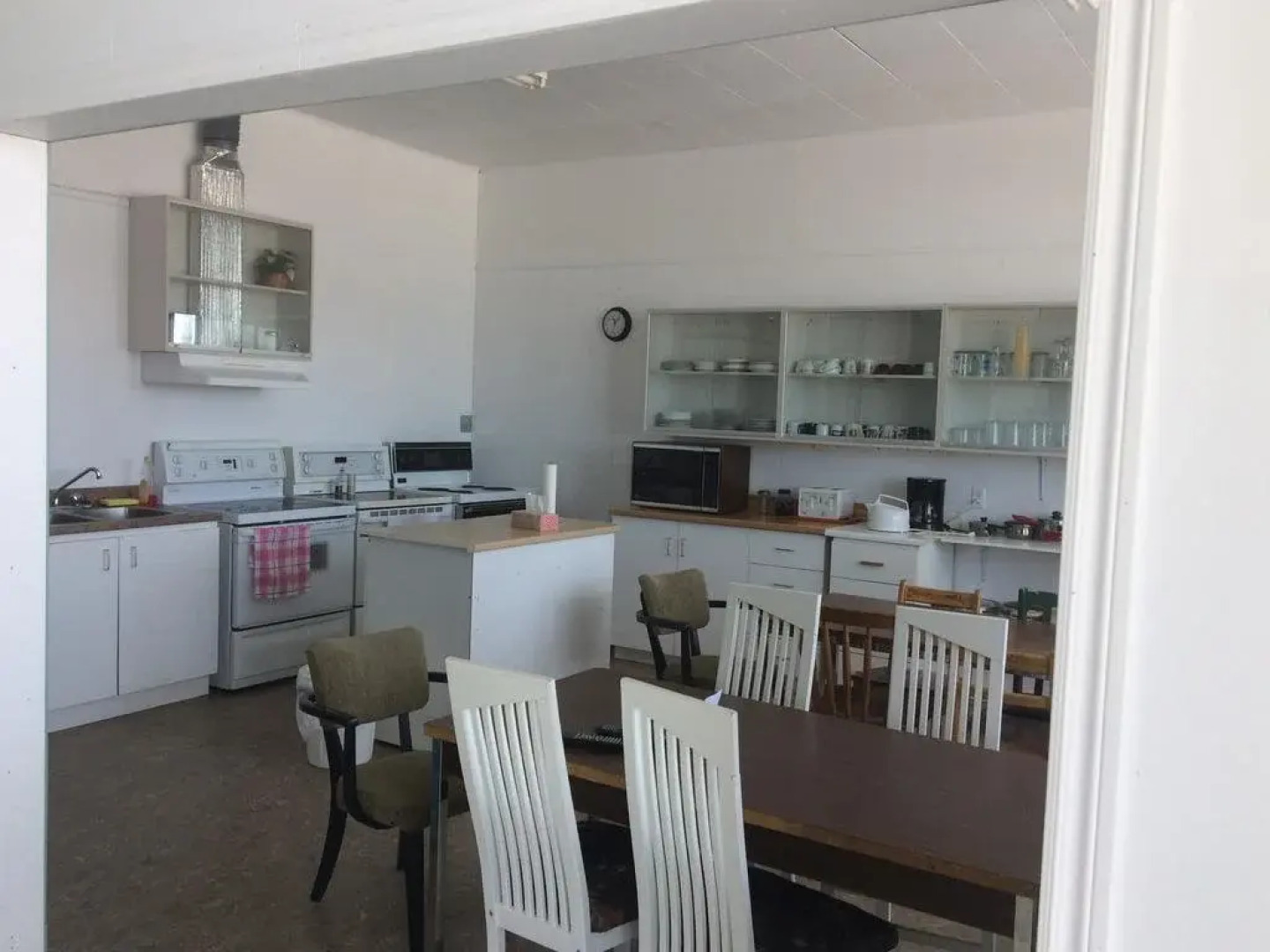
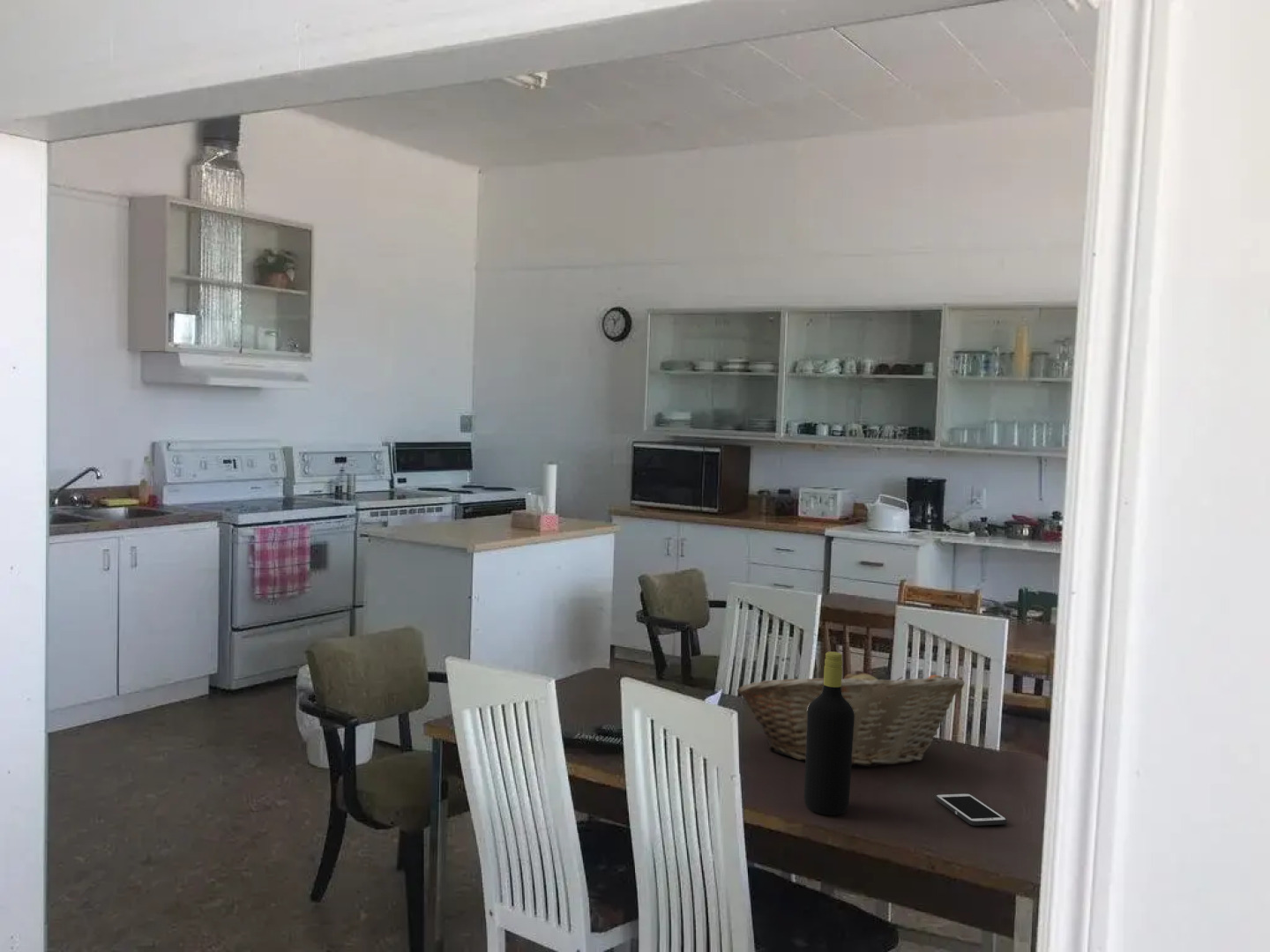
+ cell phone (969, 808)
+ fruit basket (850, 704)
+ bottle (830, 731)
